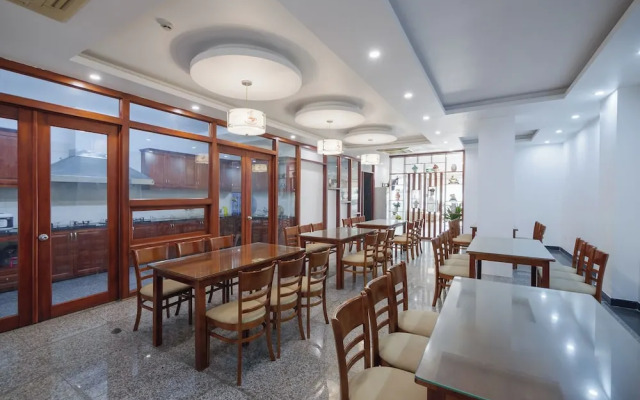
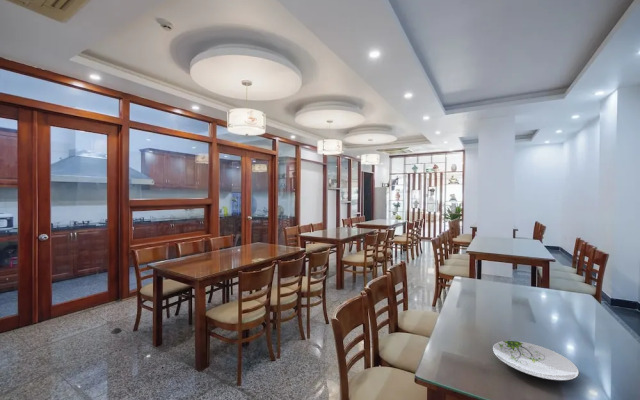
+ plate (532, 362)
